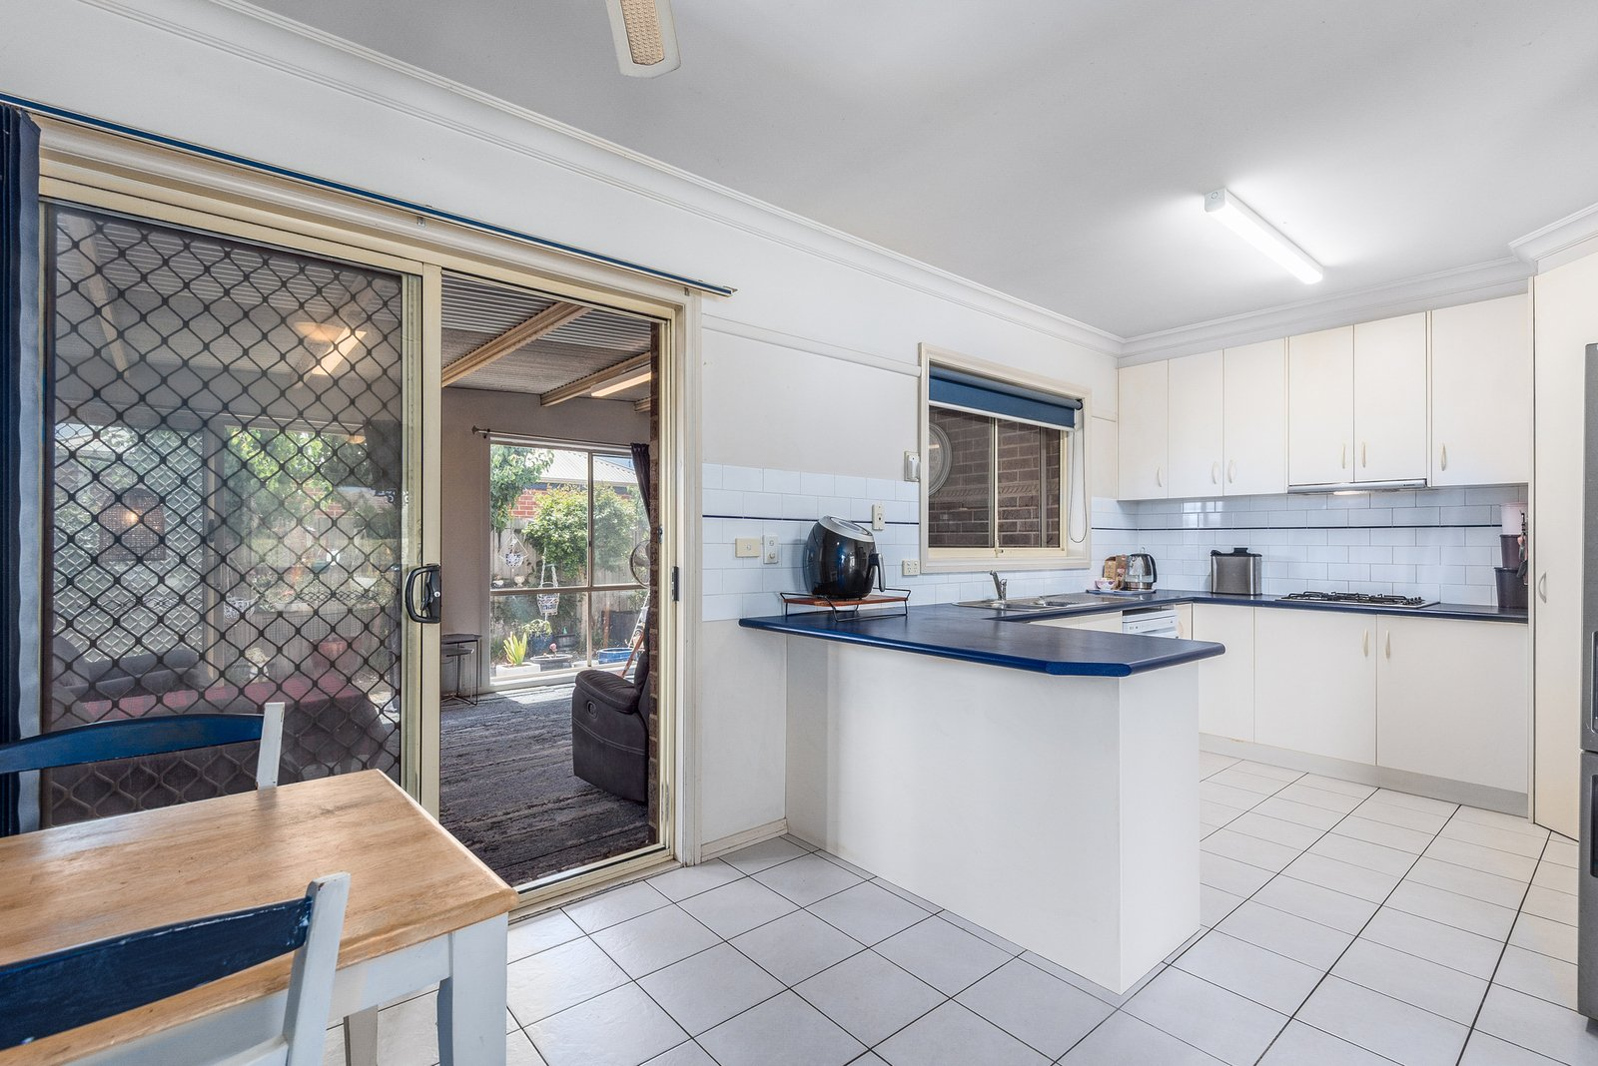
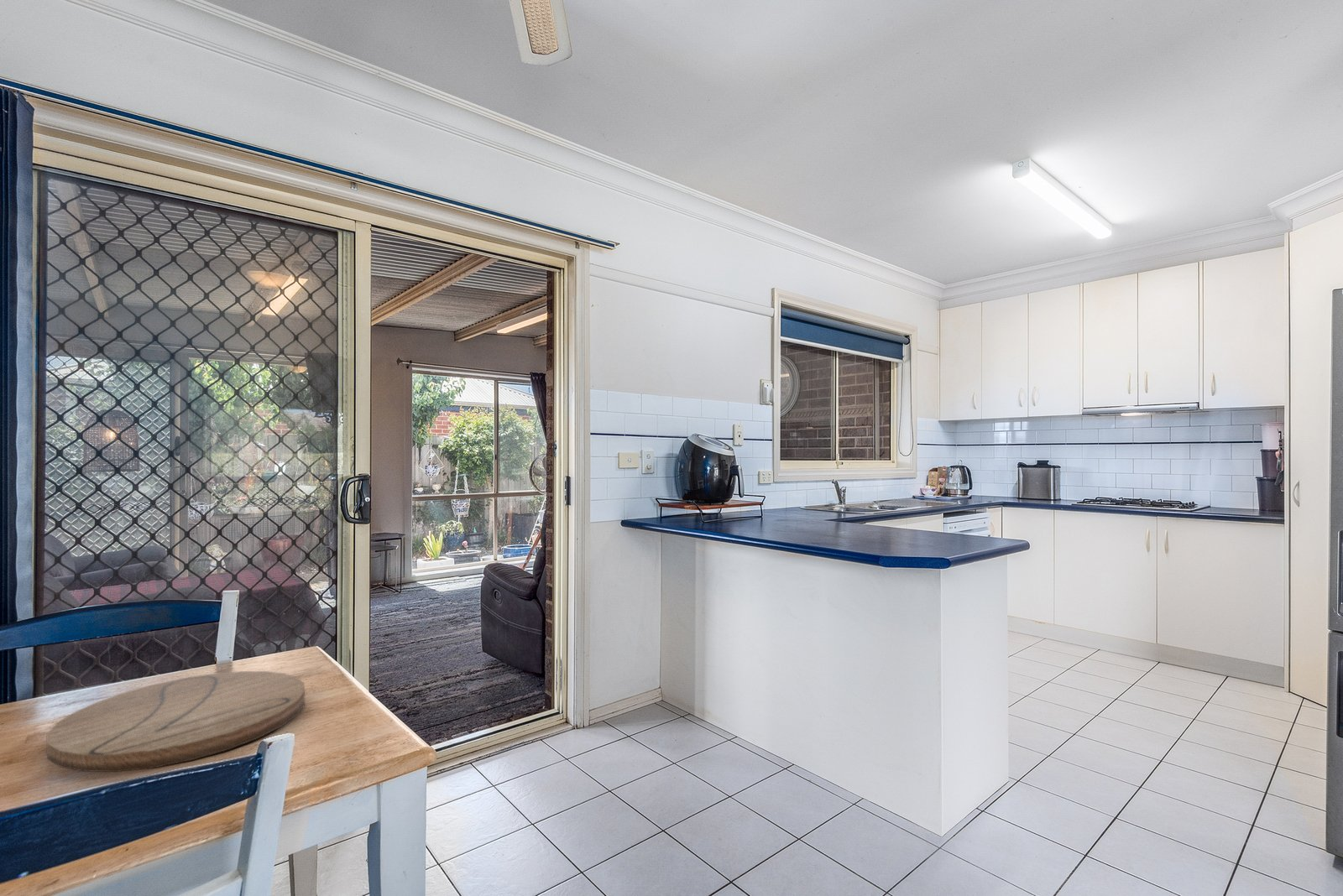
+ cutting board (188, 713)
